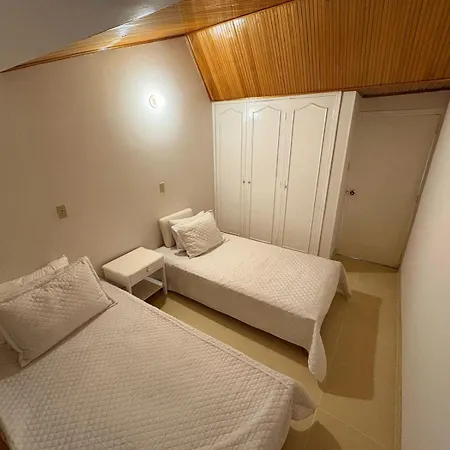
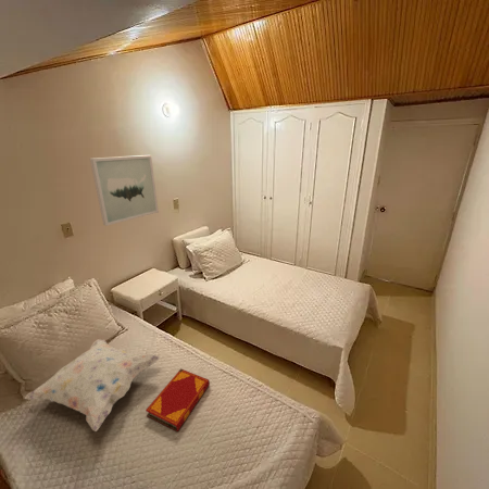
+ decorative pillow (98, 375)
+ hardback book (179, 397)
+ wall art (128, 188)
